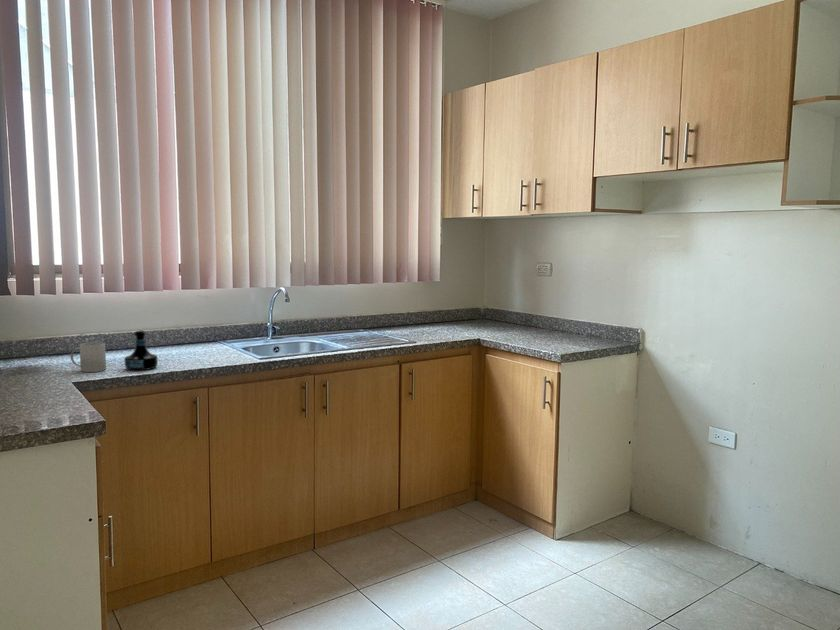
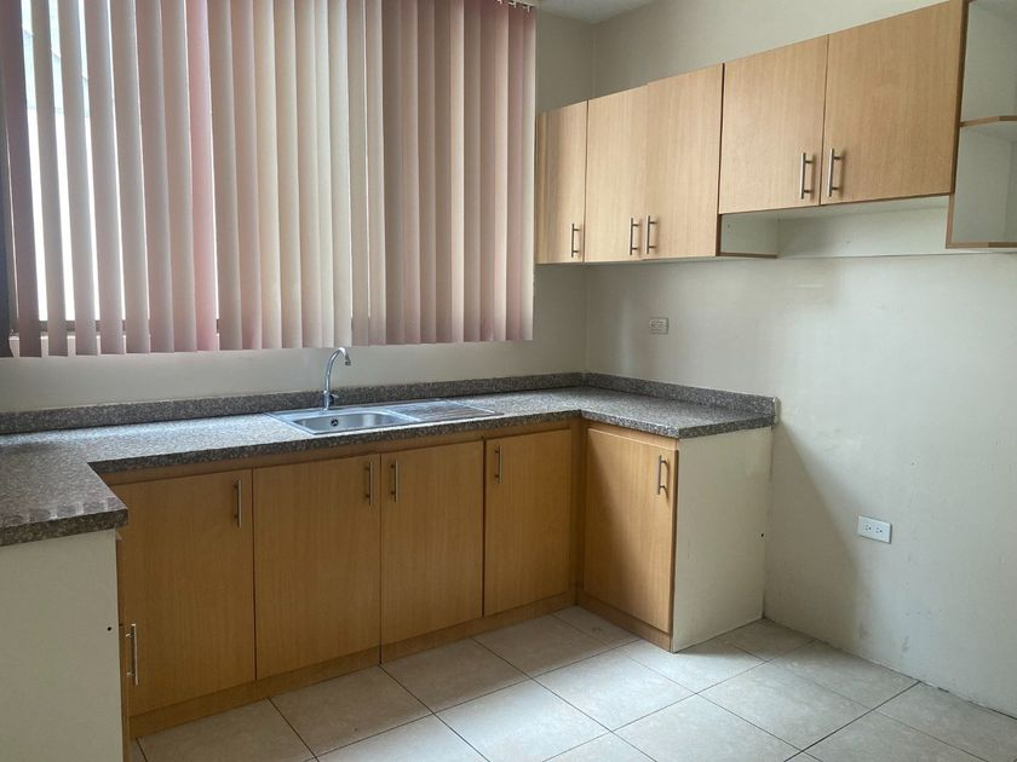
- tequila bottle (140, 349)
- mug (87, 356)
